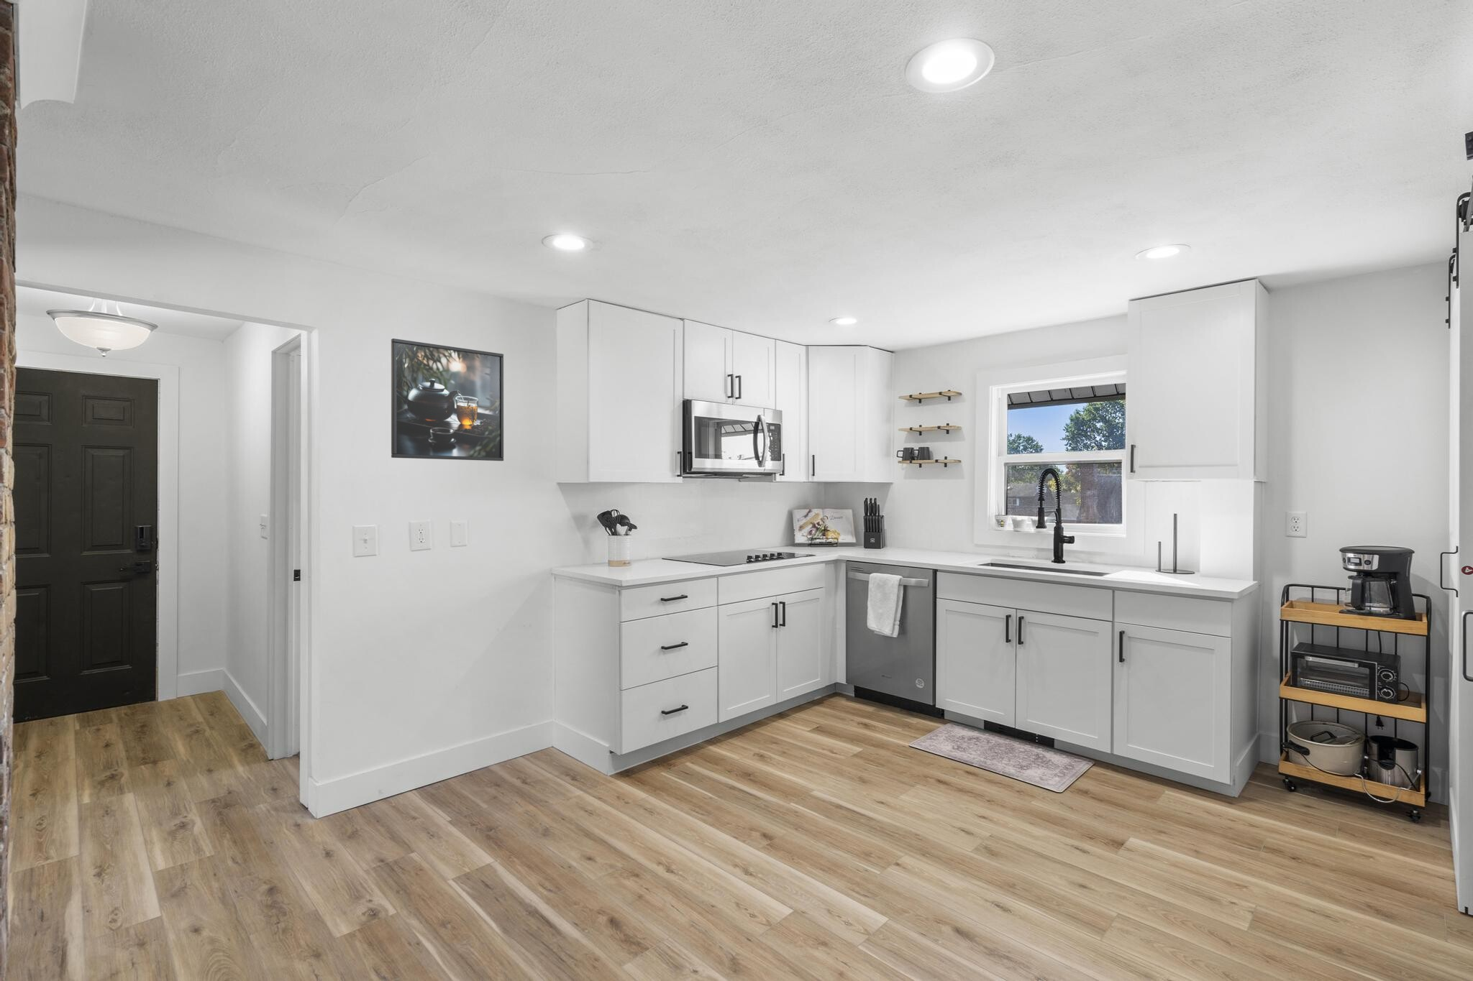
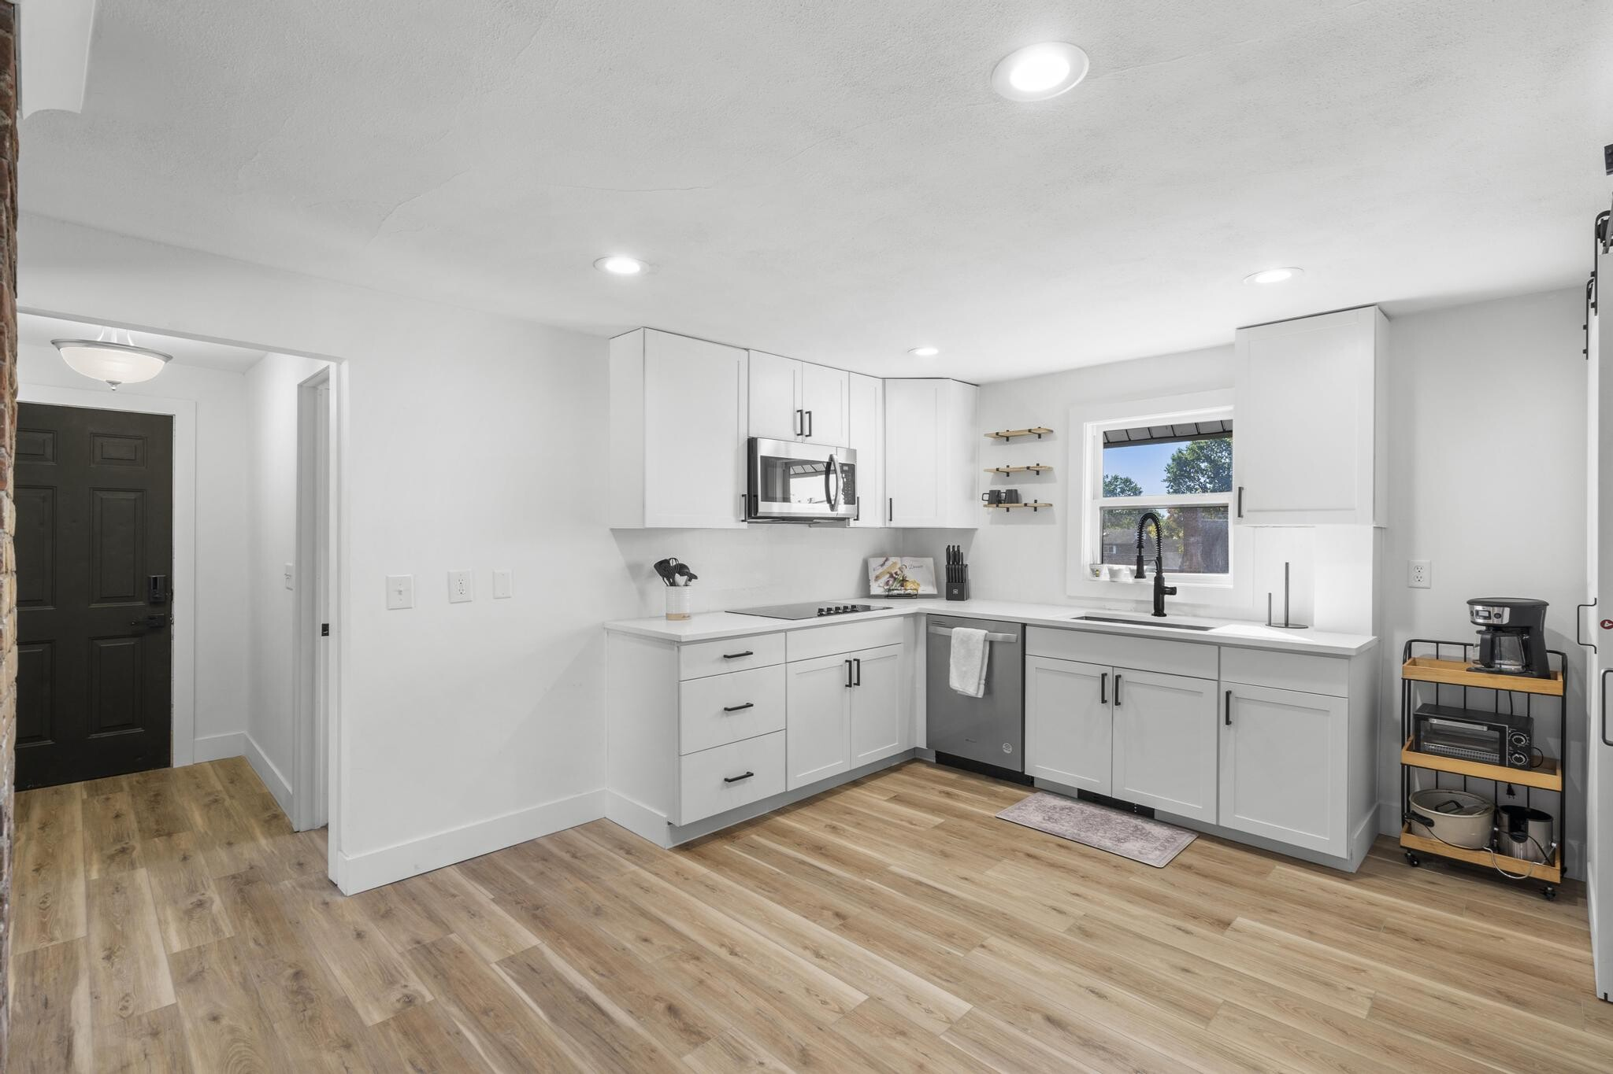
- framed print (450, 403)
